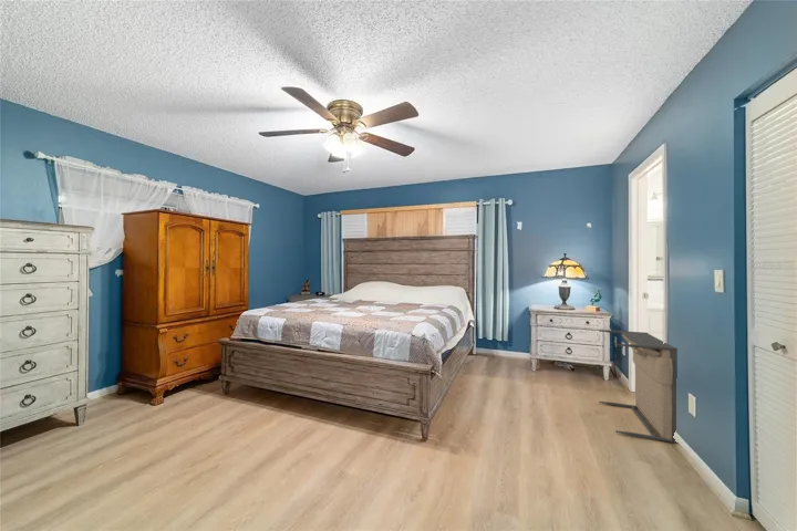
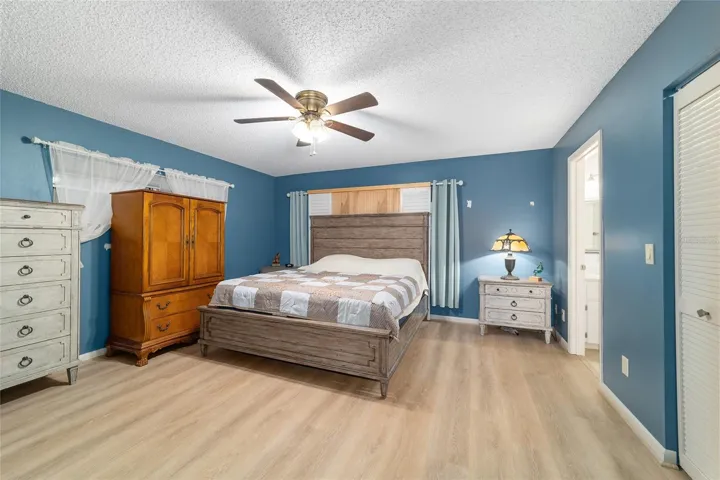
- laundry hamper (635, 378)
